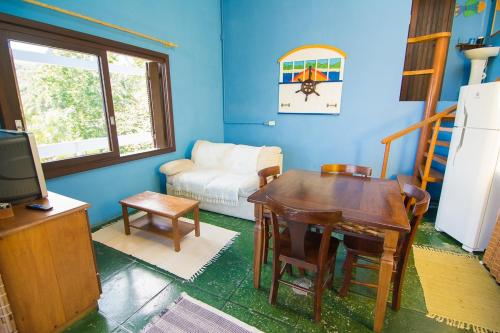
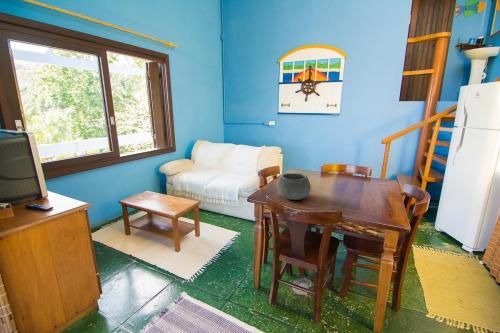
+ bowl (293, 186)
